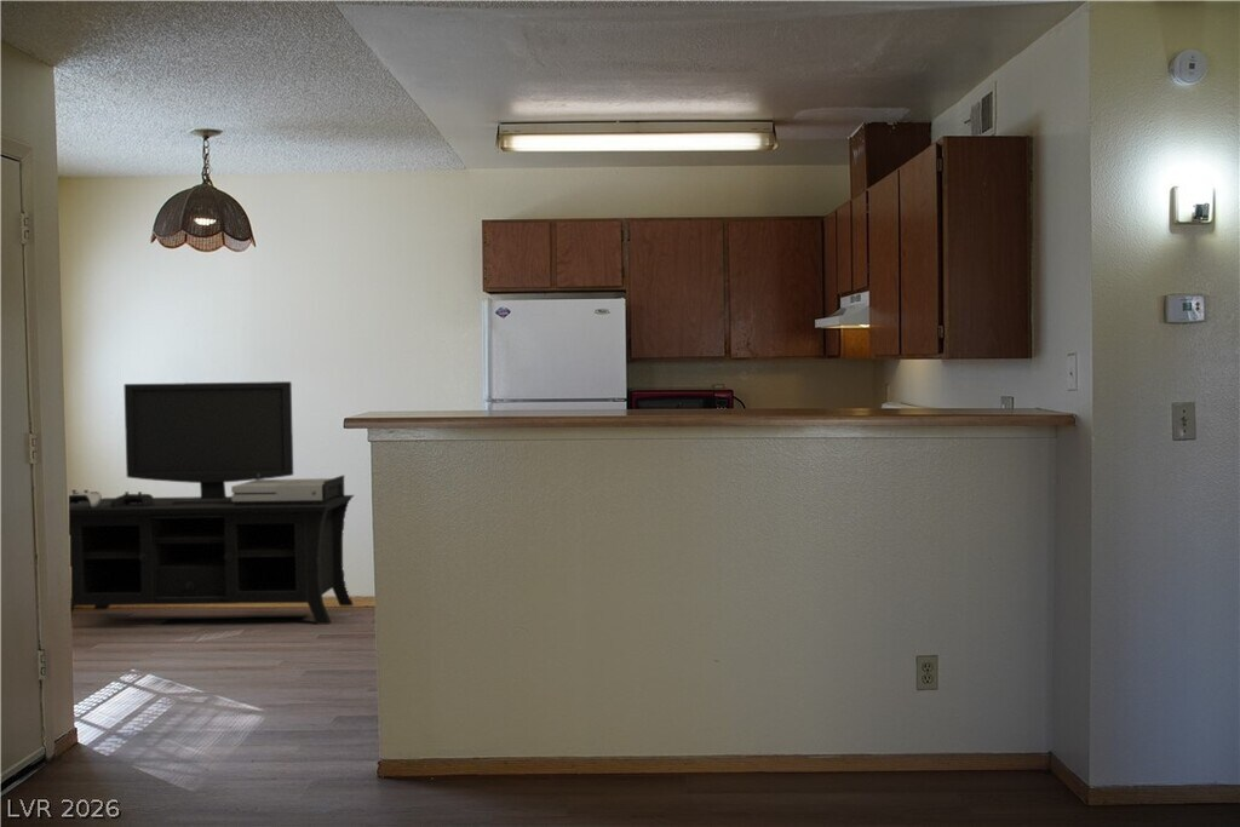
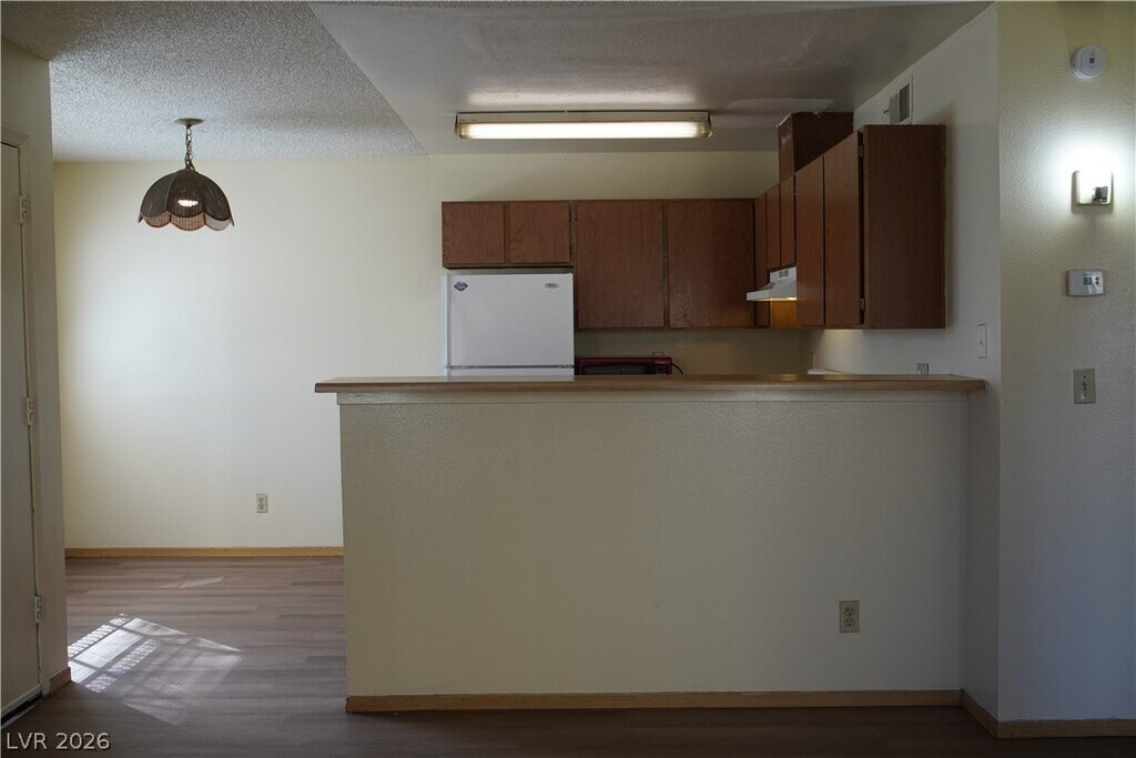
- media console (203, 500)
